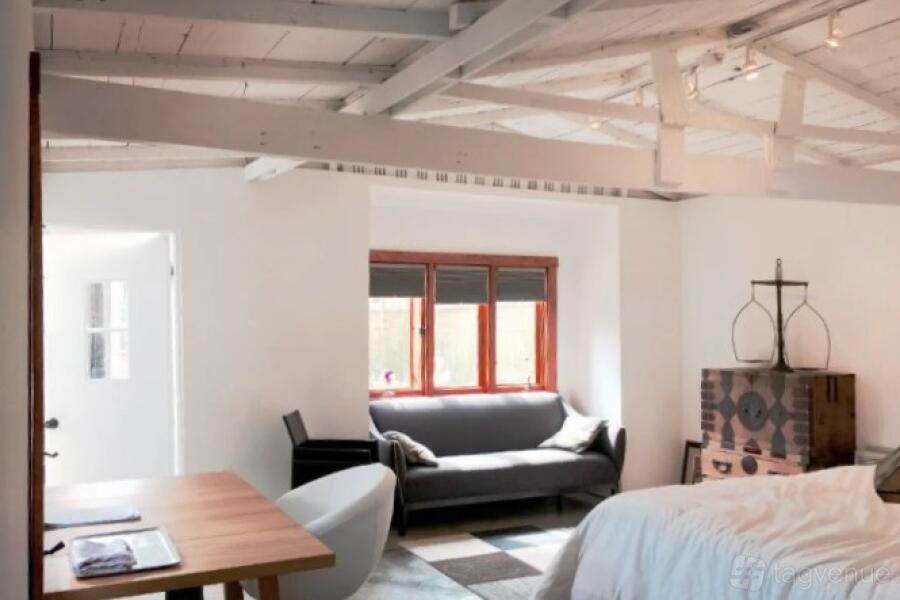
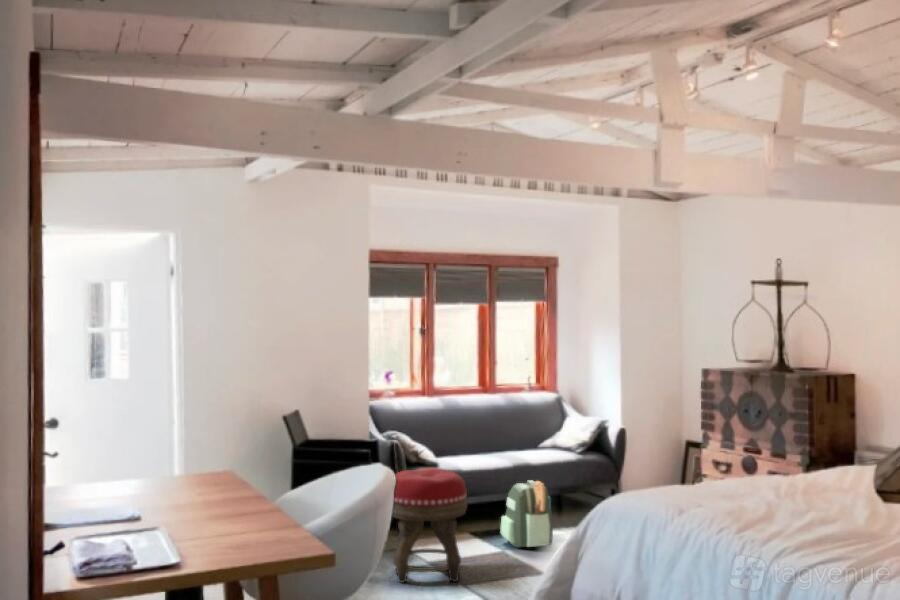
+ backpack (527, 510)
+ footstool (427, 520)
